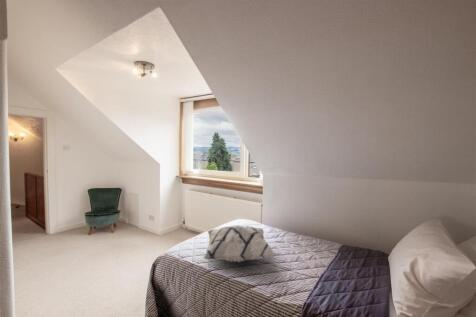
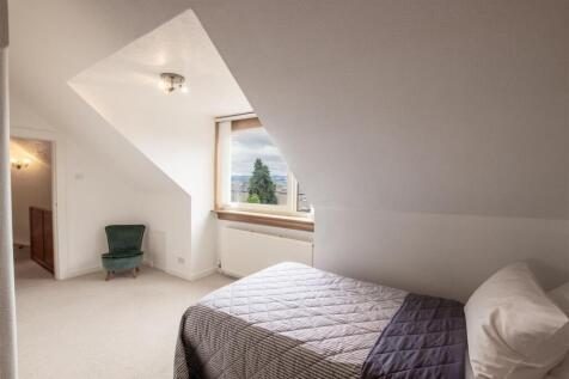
- decorative pillow (237, 241)
